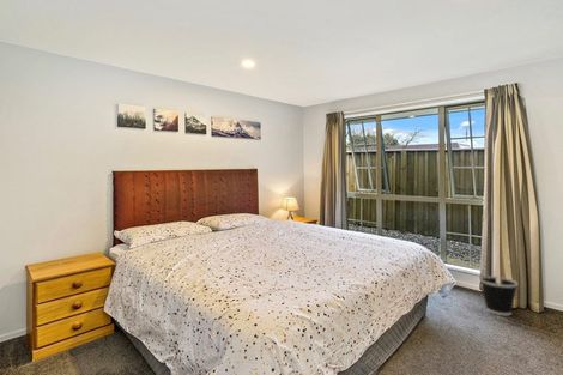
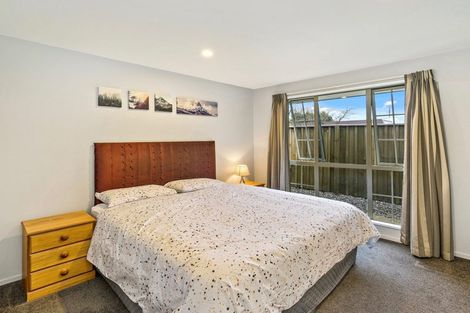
- wastebasket (498, 295)
